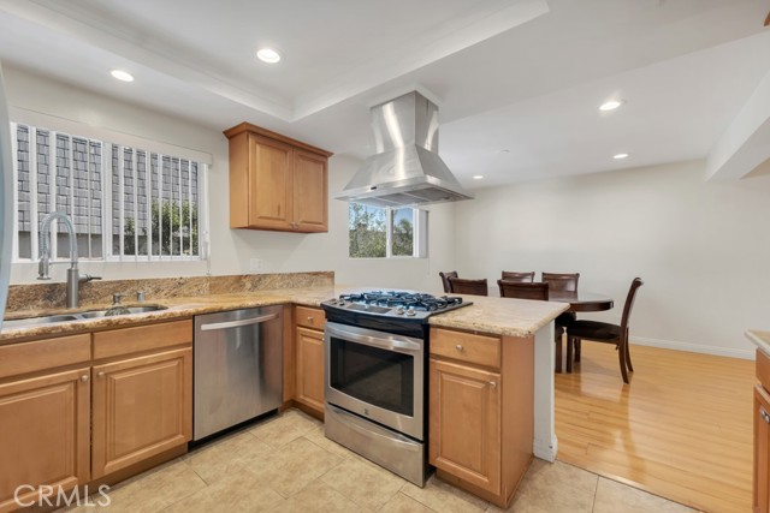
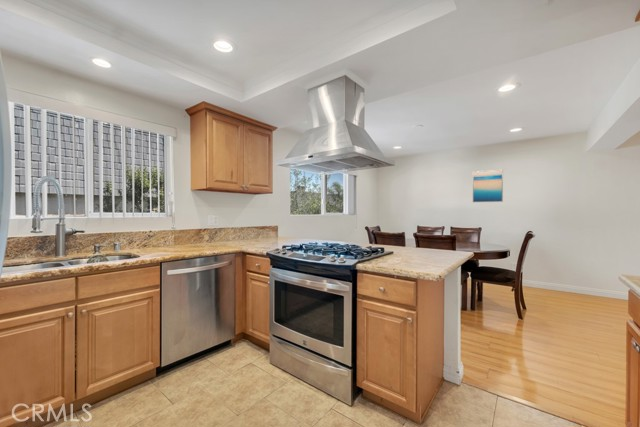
+ wall art (487, 186)
